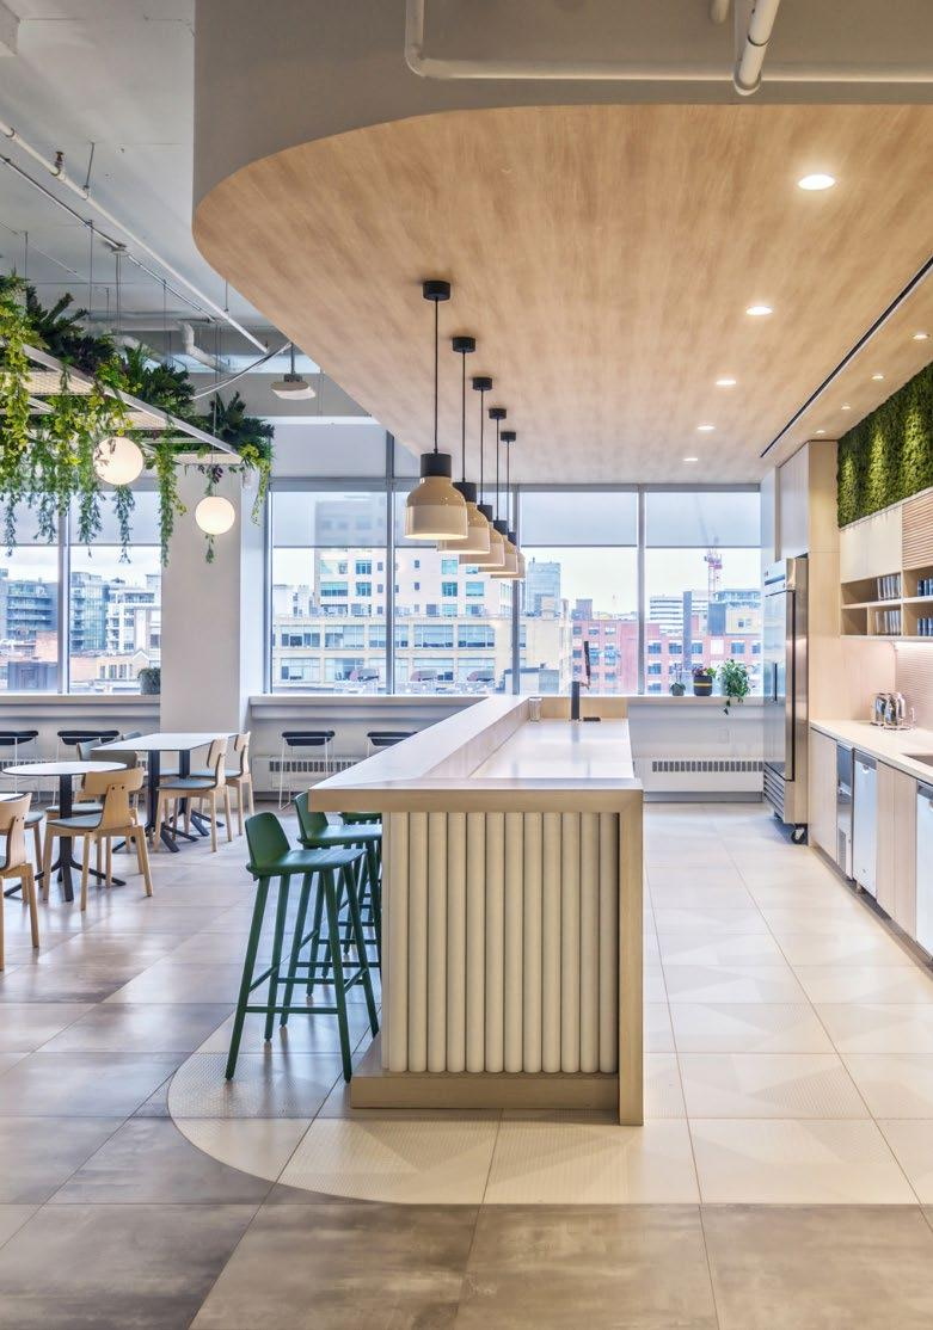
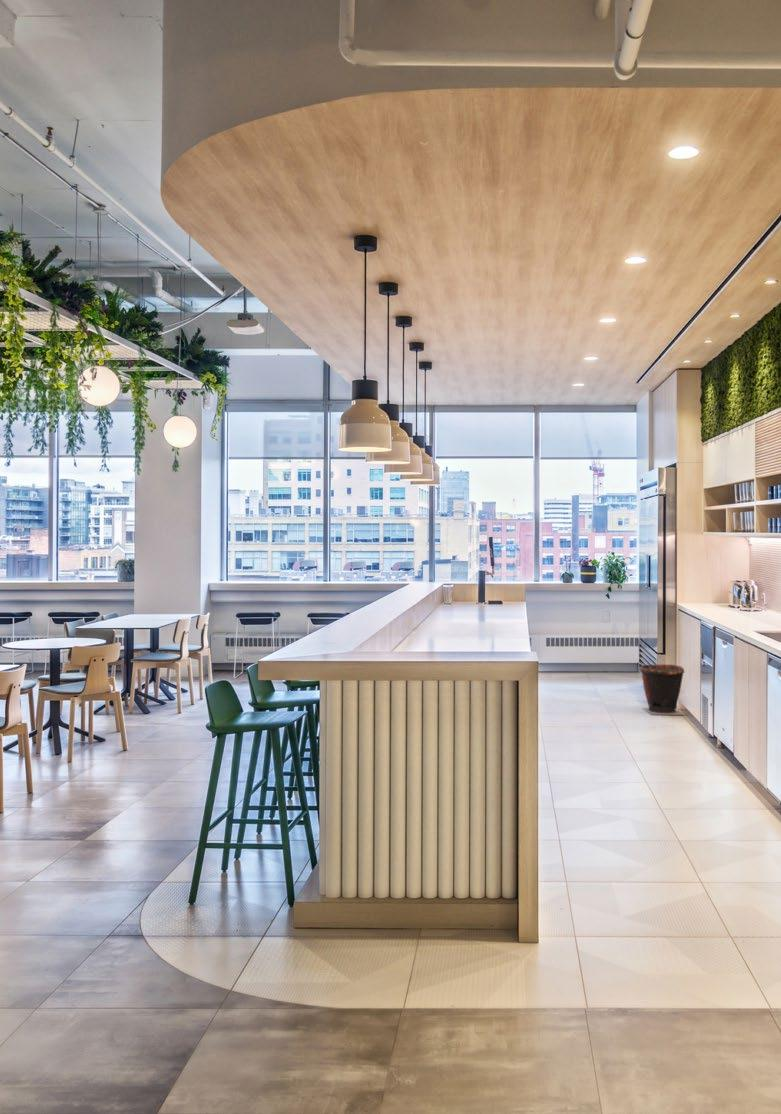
+ waste bin (660, 687)
